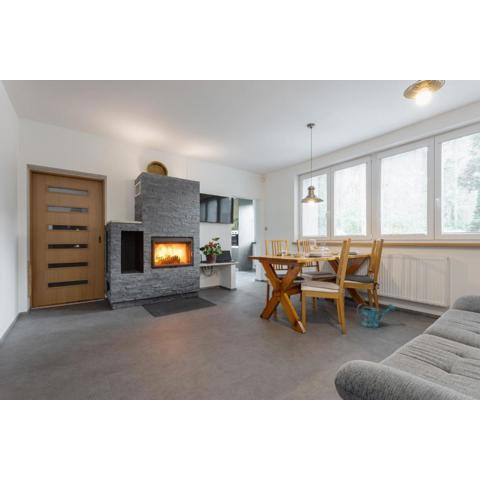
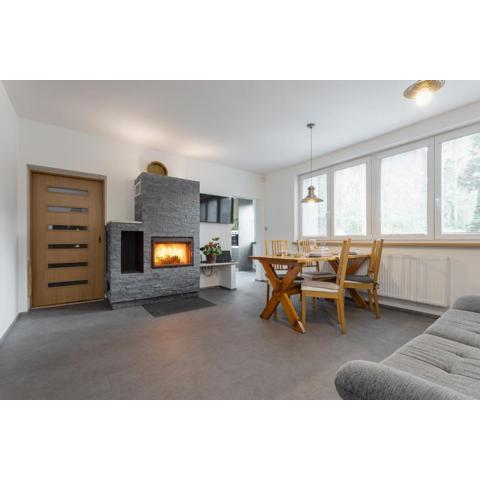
- watering can (375, 314)
